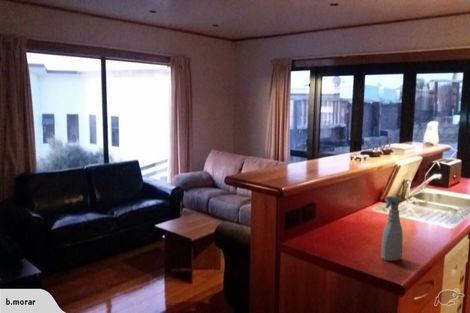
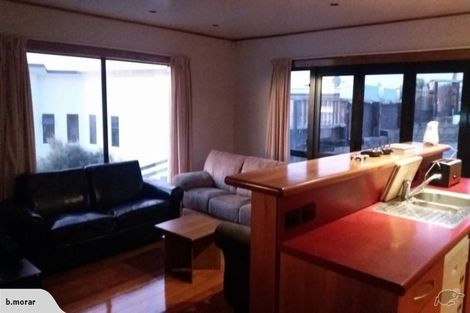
- spray bottle (393, 227)
